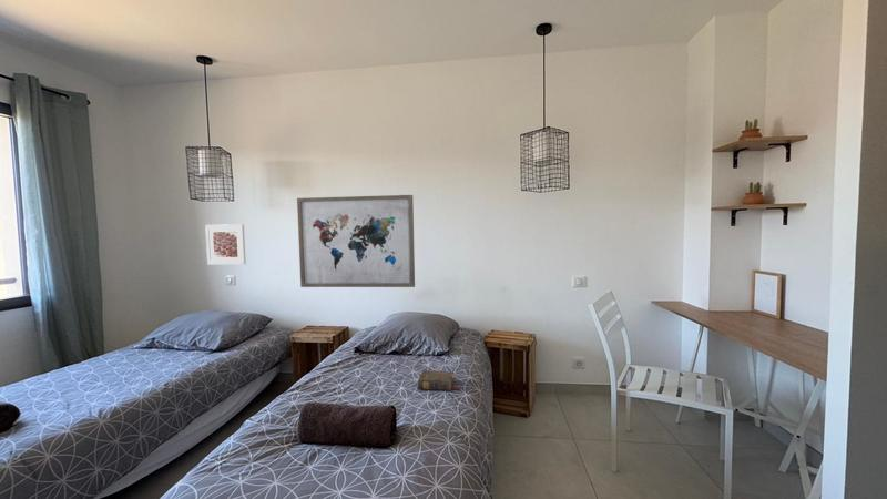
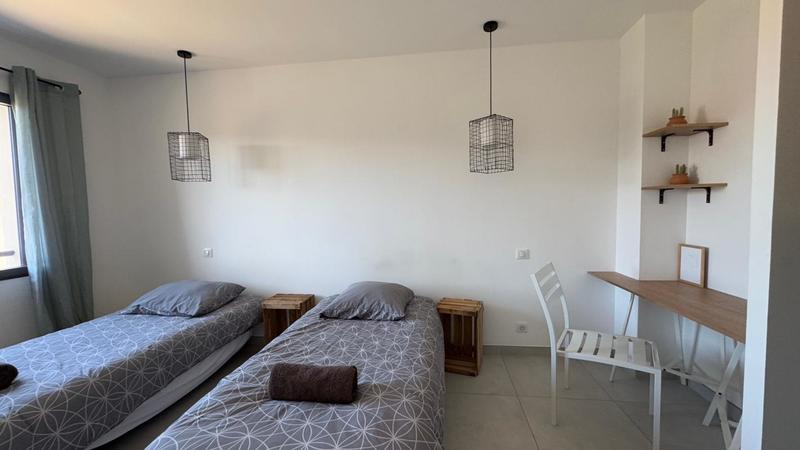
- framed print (225, 244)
- book (440, 380)
- wall art (355, 242)
